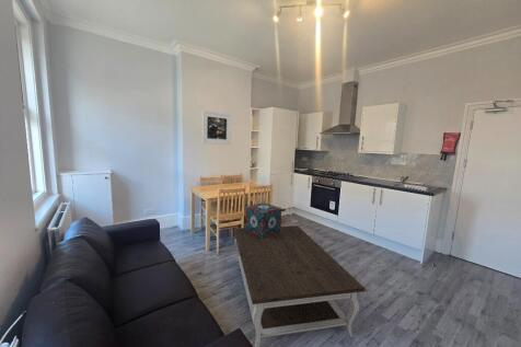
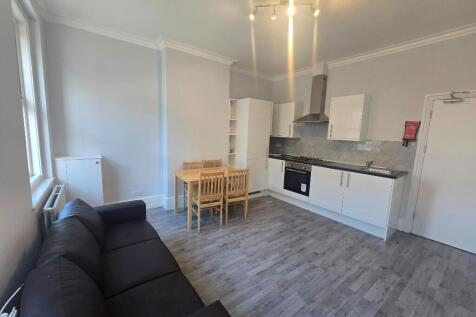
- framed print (217, 128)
- decorative box (263, 219)
- coffee table (281, 270)
